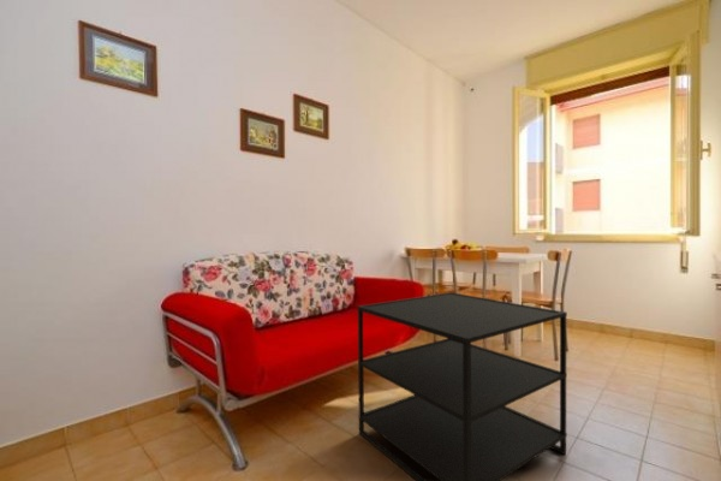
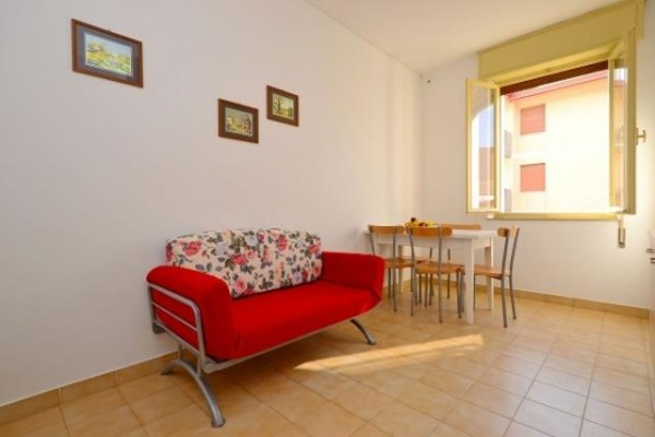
- side table (457, 375)
